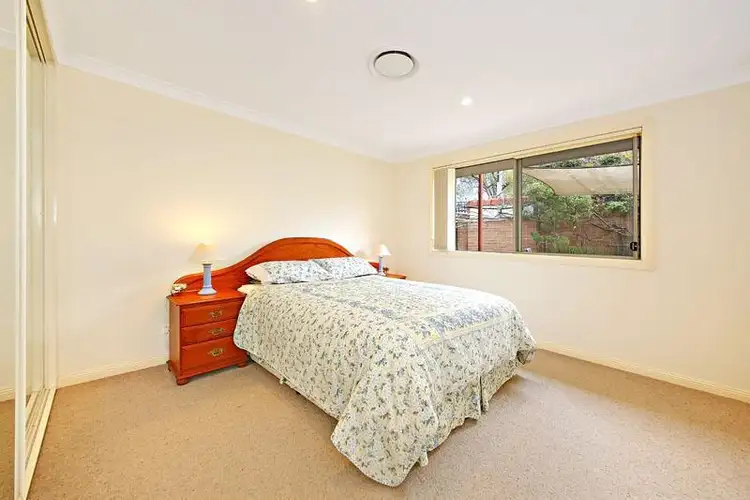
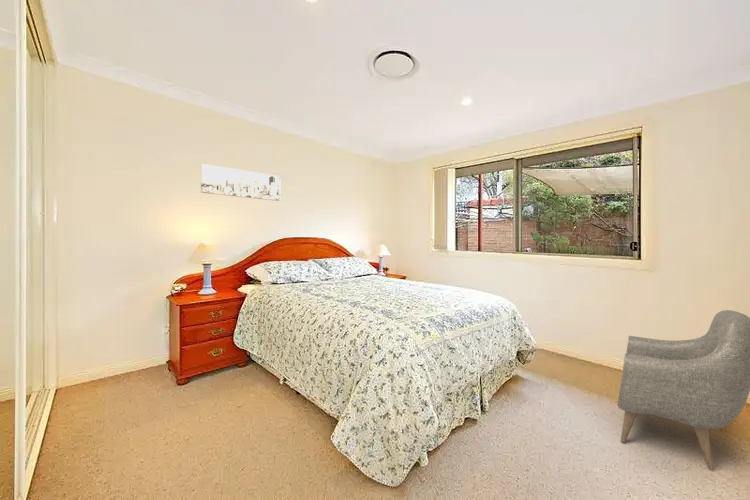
+ armchair (664, 372)
+ wall art (243, 183)
